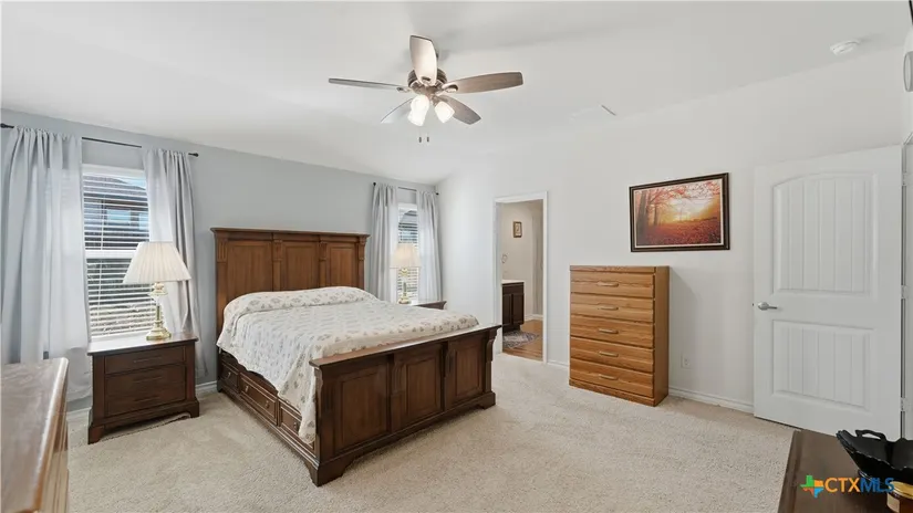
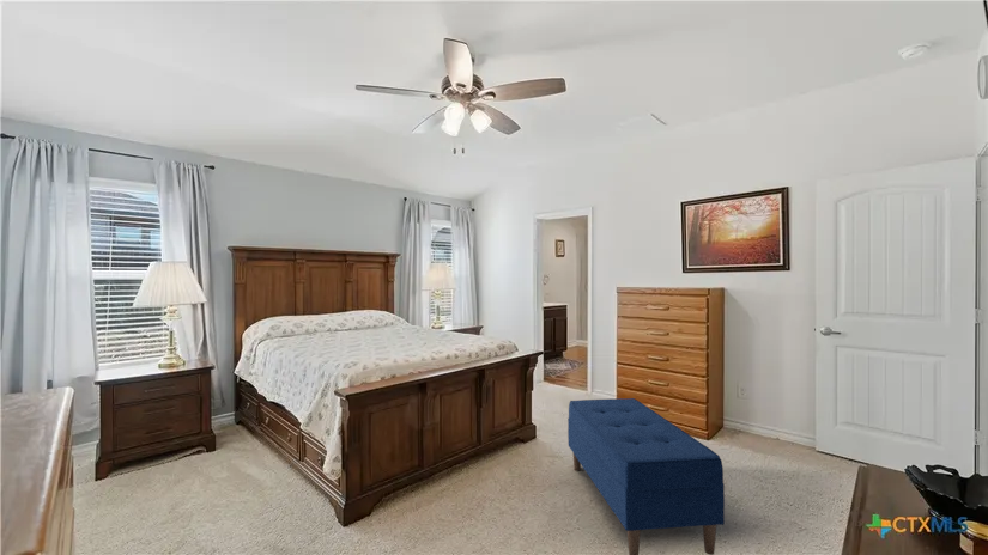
+ bench (631, 463)
